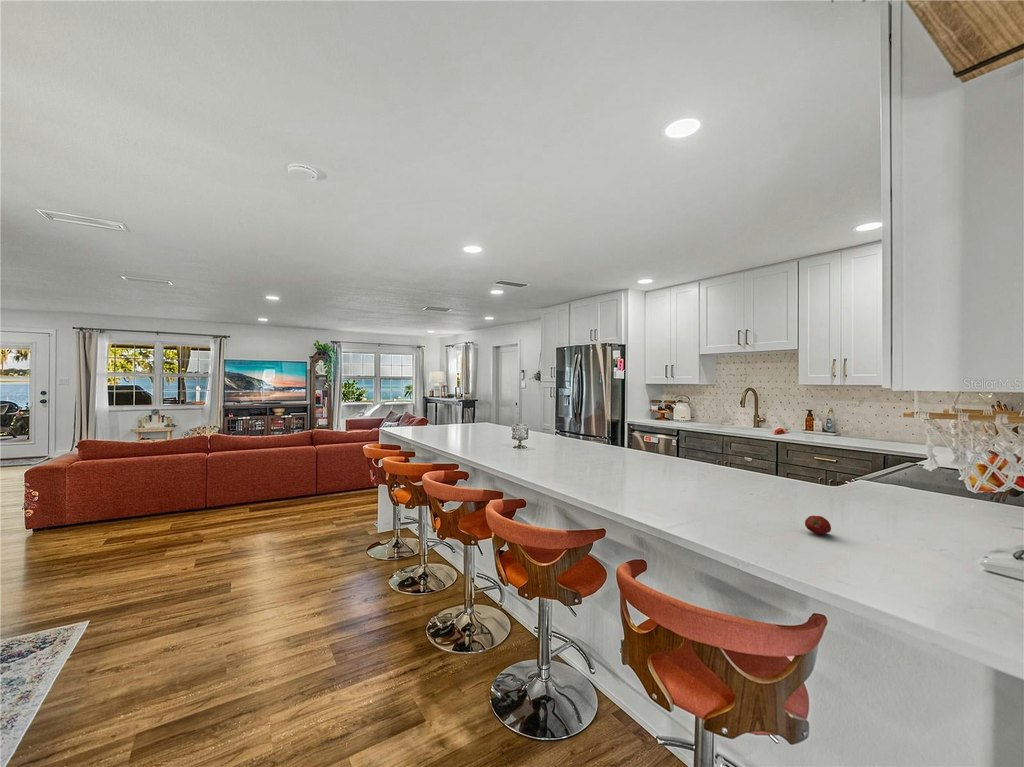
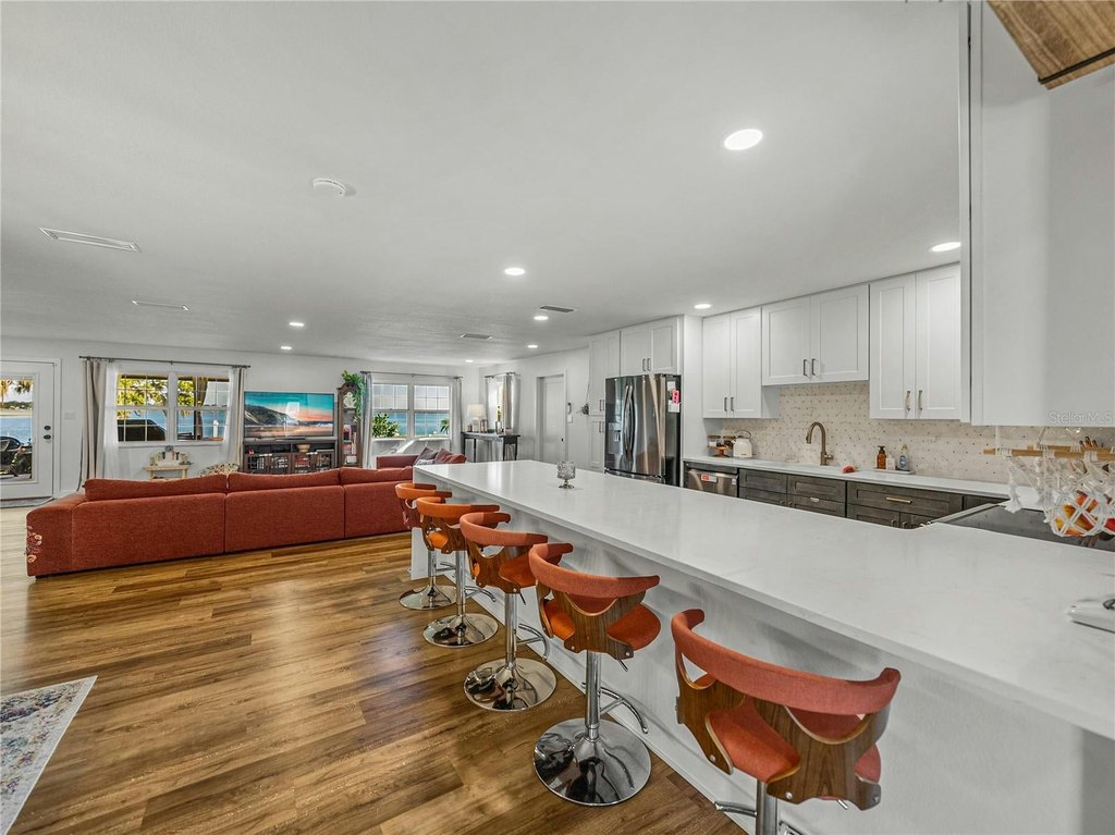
- fruit (818, 524)
